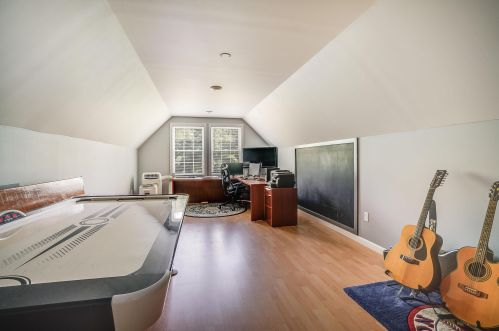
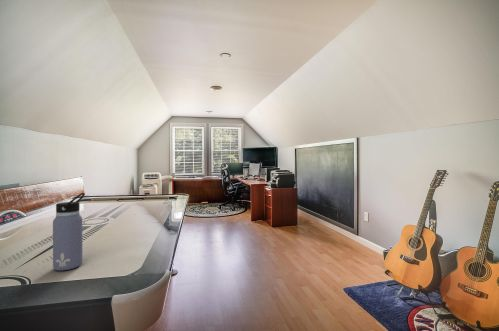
+ water bottle (69, 229)
